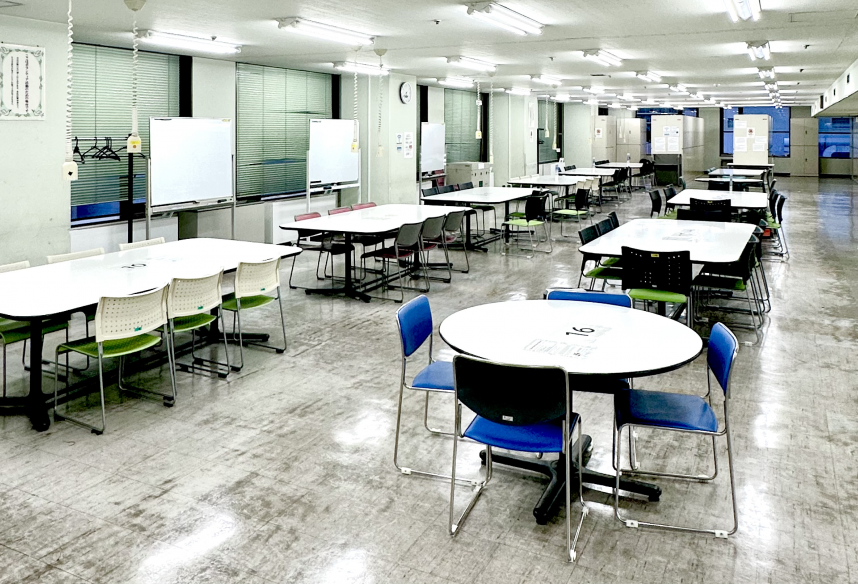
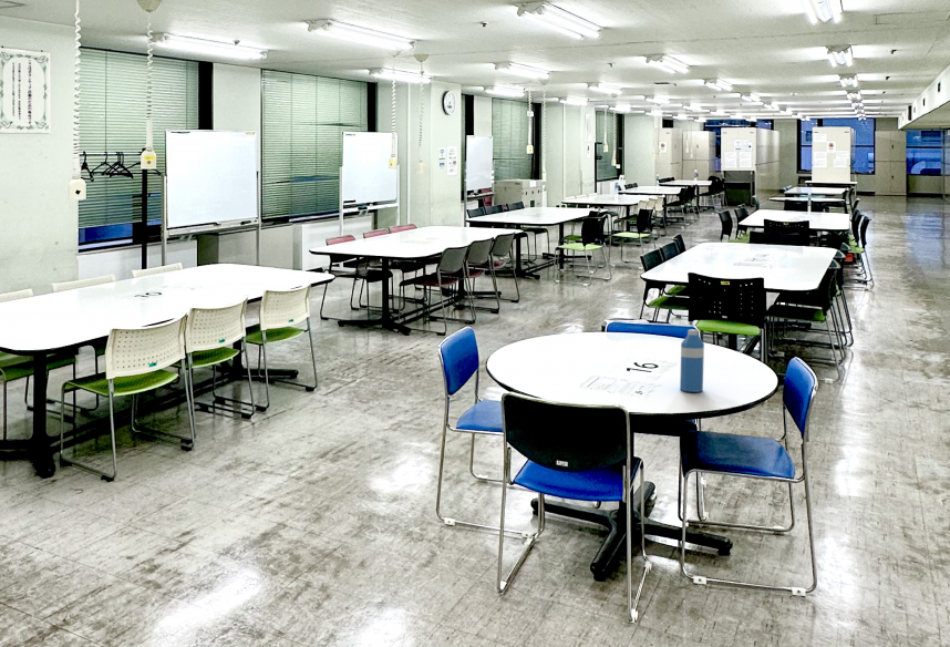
+ water bottle (692, 360)
